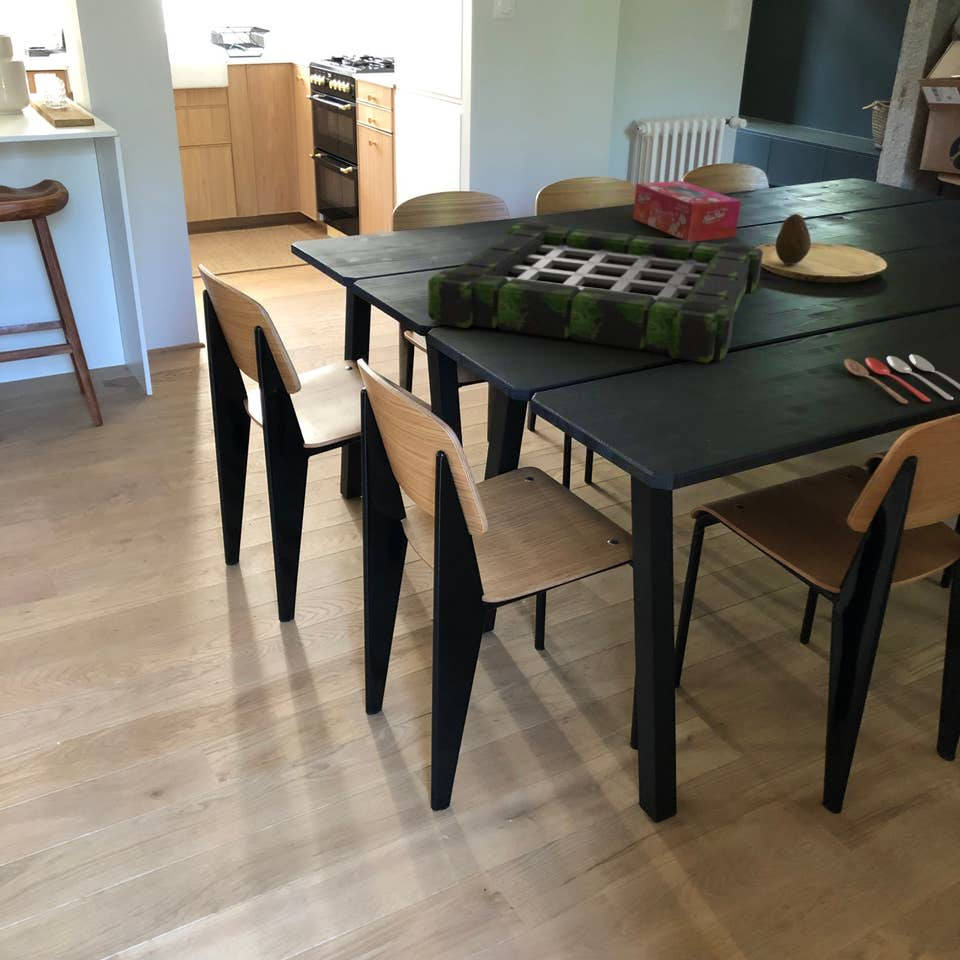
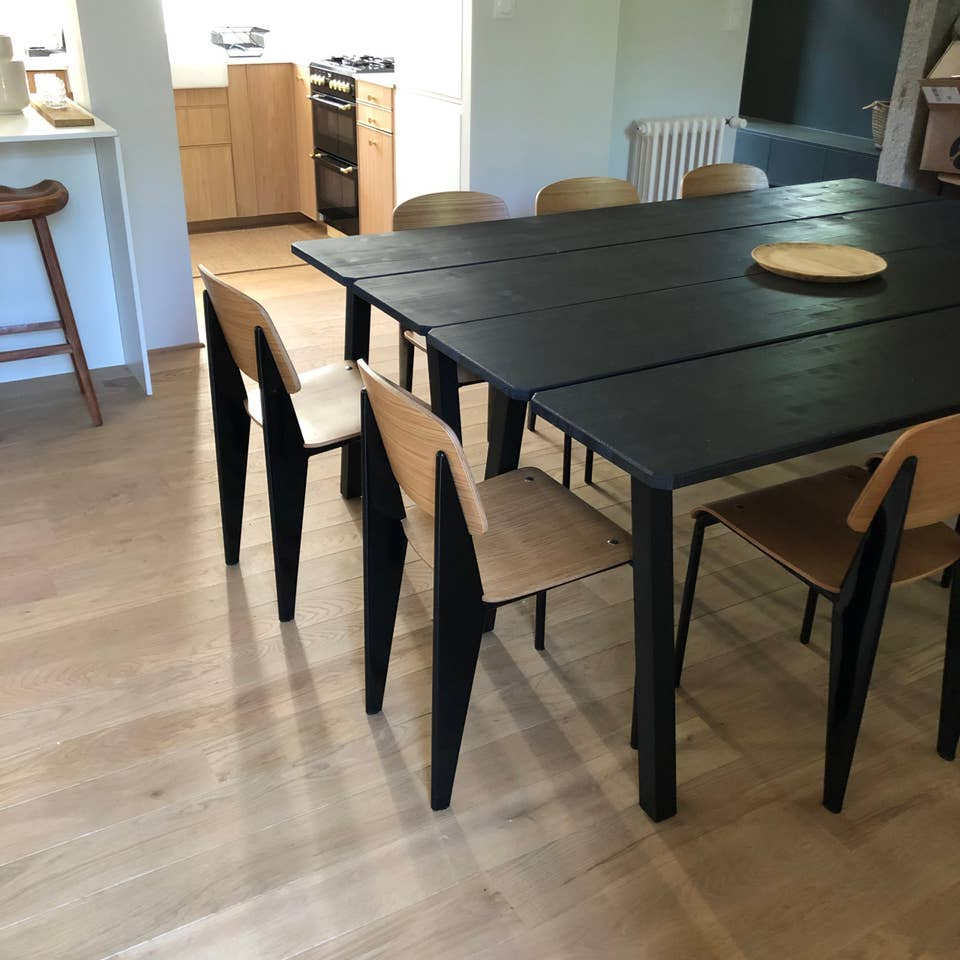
- plant pot (605, 282)
- cooking utensil (909, 373)
- fruit (793, 239)
- tissue box (684, 209)
